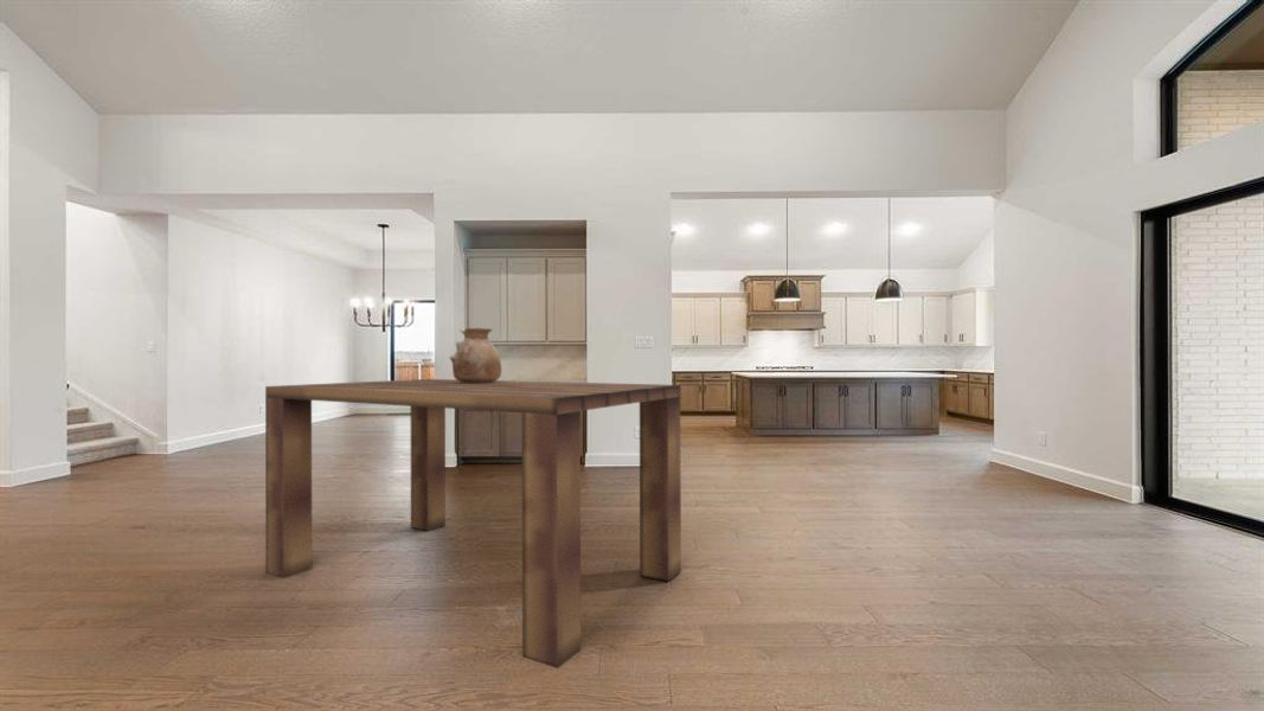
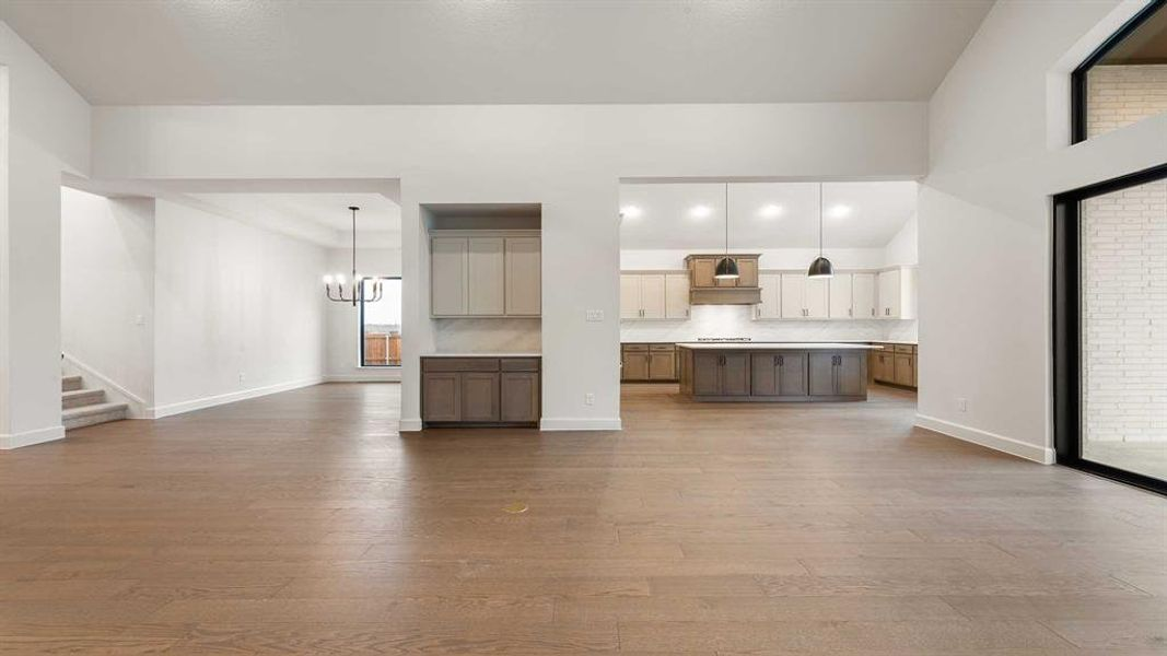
- vase (476, 354)
- dining table (444, 479)
